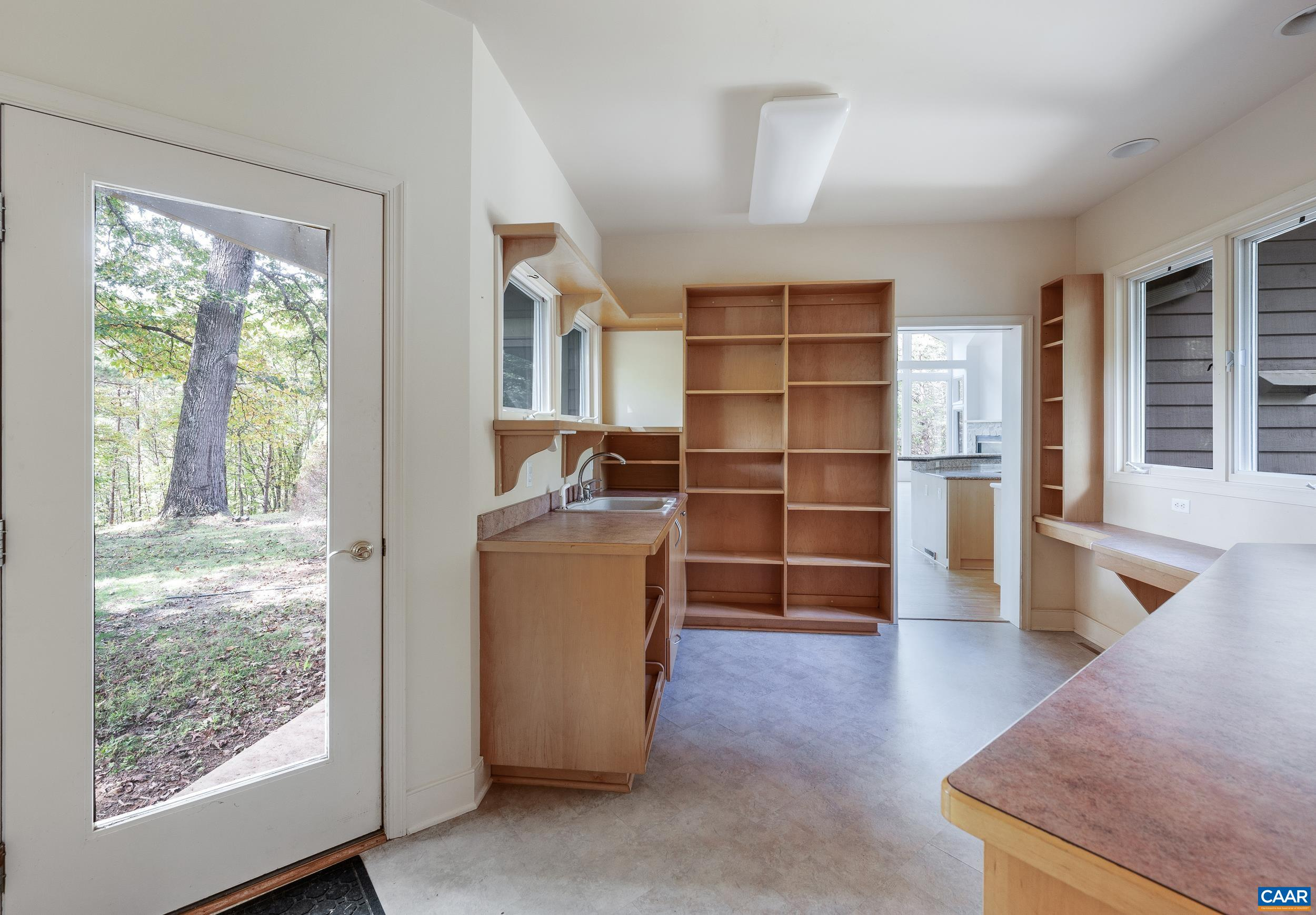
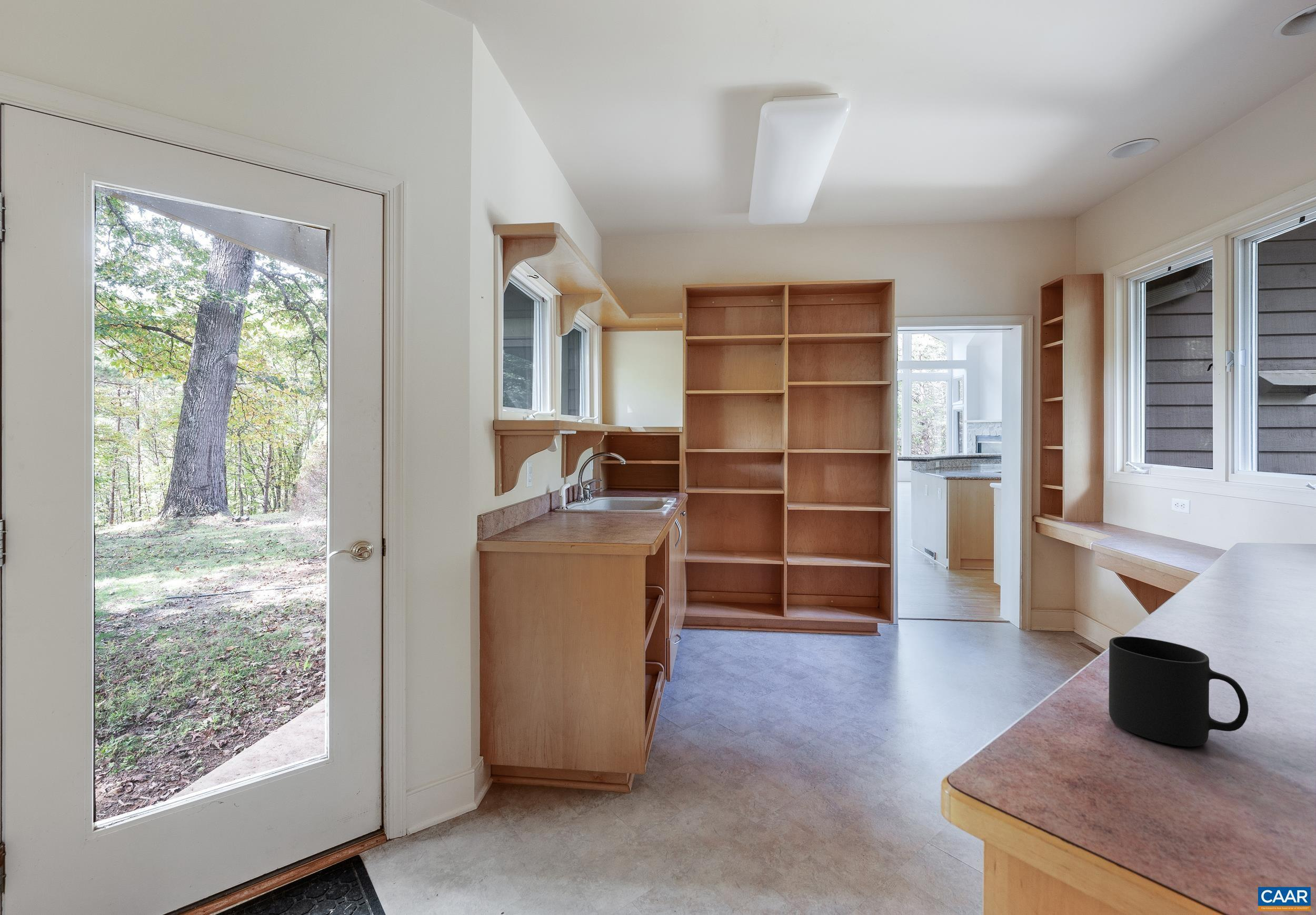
+ mug (1172, 693)
